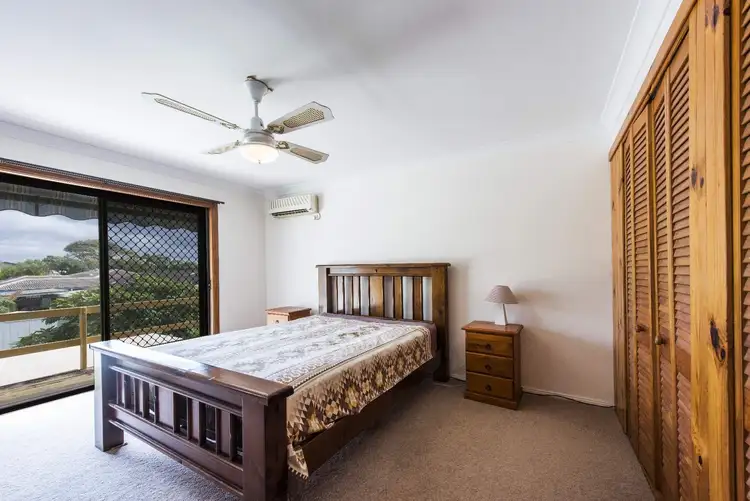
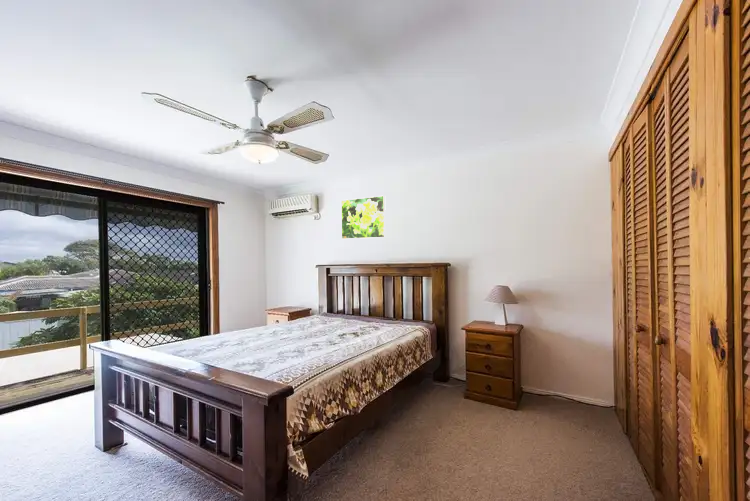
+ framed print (362, 218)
